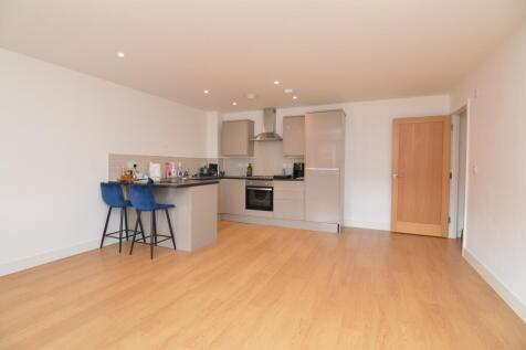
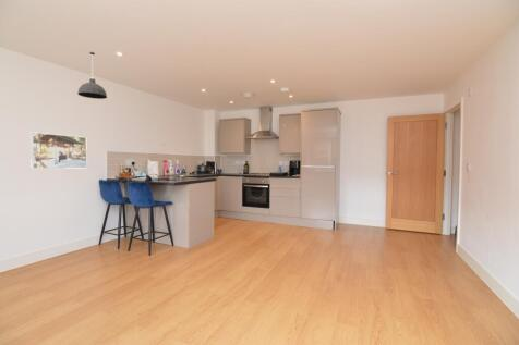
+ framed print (61, 151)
+ pendant lamp (92, 72)
